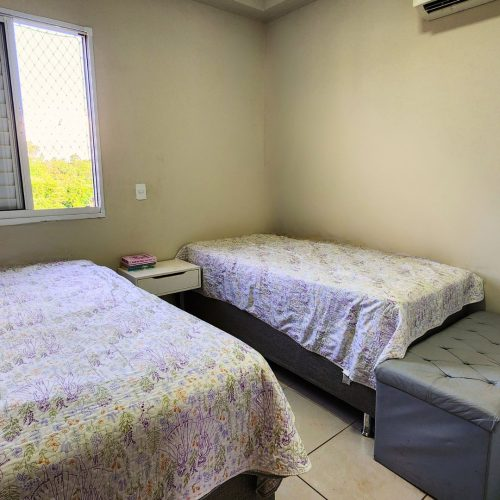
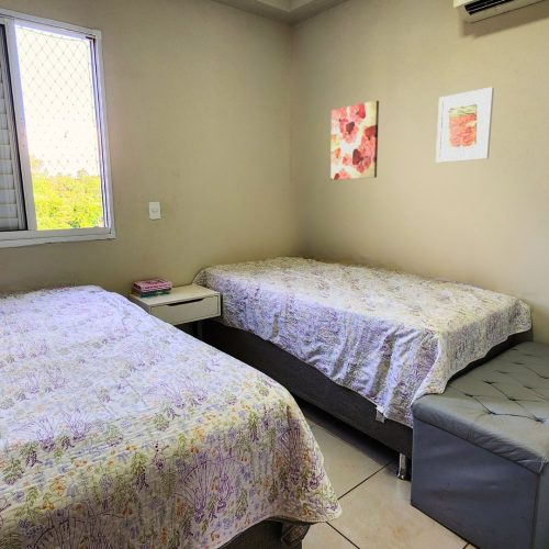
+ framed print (462, 126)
+ wall art (352, 143)
